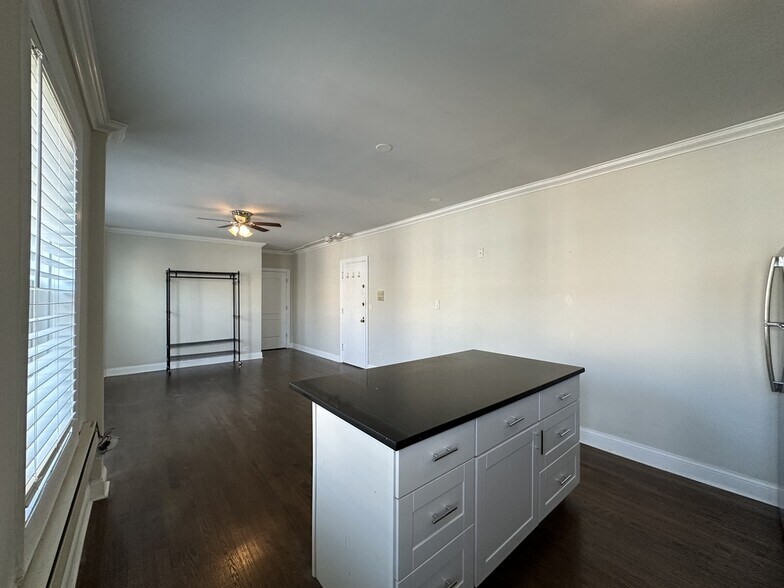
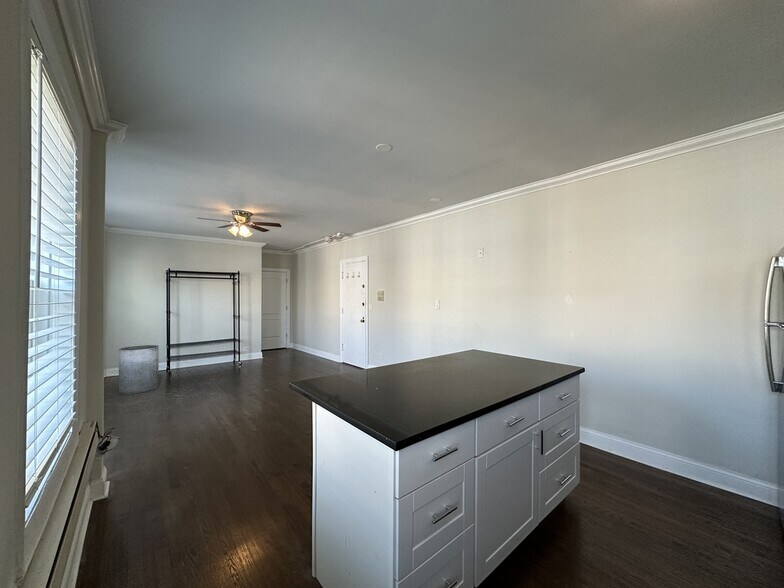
+ trash can (139, 368)
